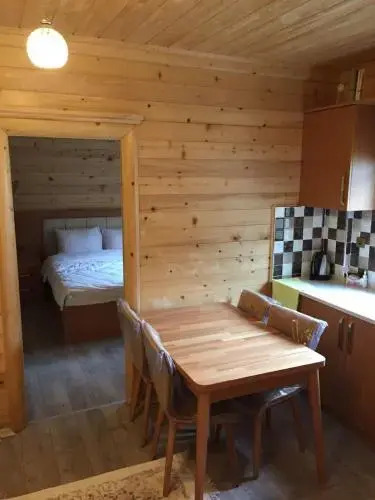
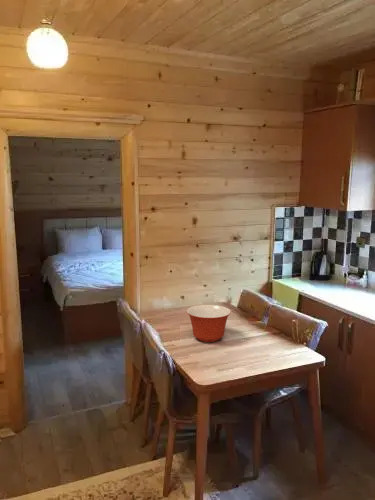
+ mixing bowl (208, 324)
